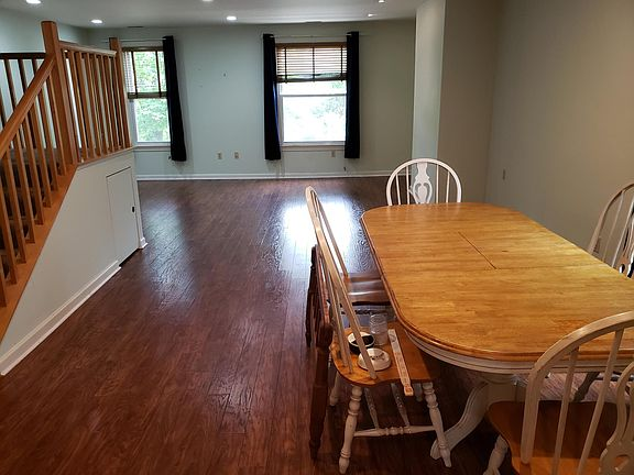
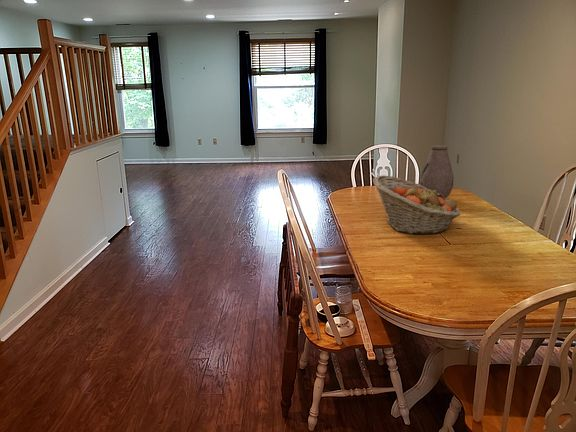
+ fruit basket (414, 202)
+ vase (437, 172)
